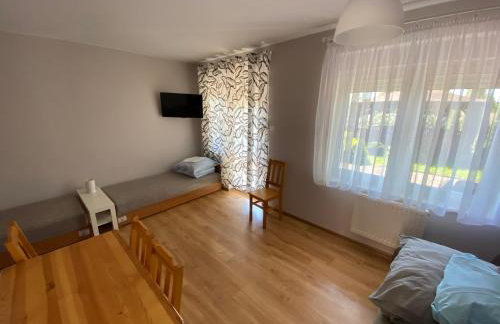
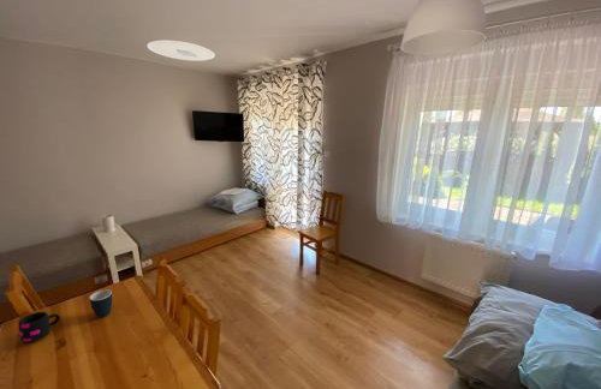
+ ceiling light (182, 48)
+ mug (40, 324)
+ mug (100, 304)
